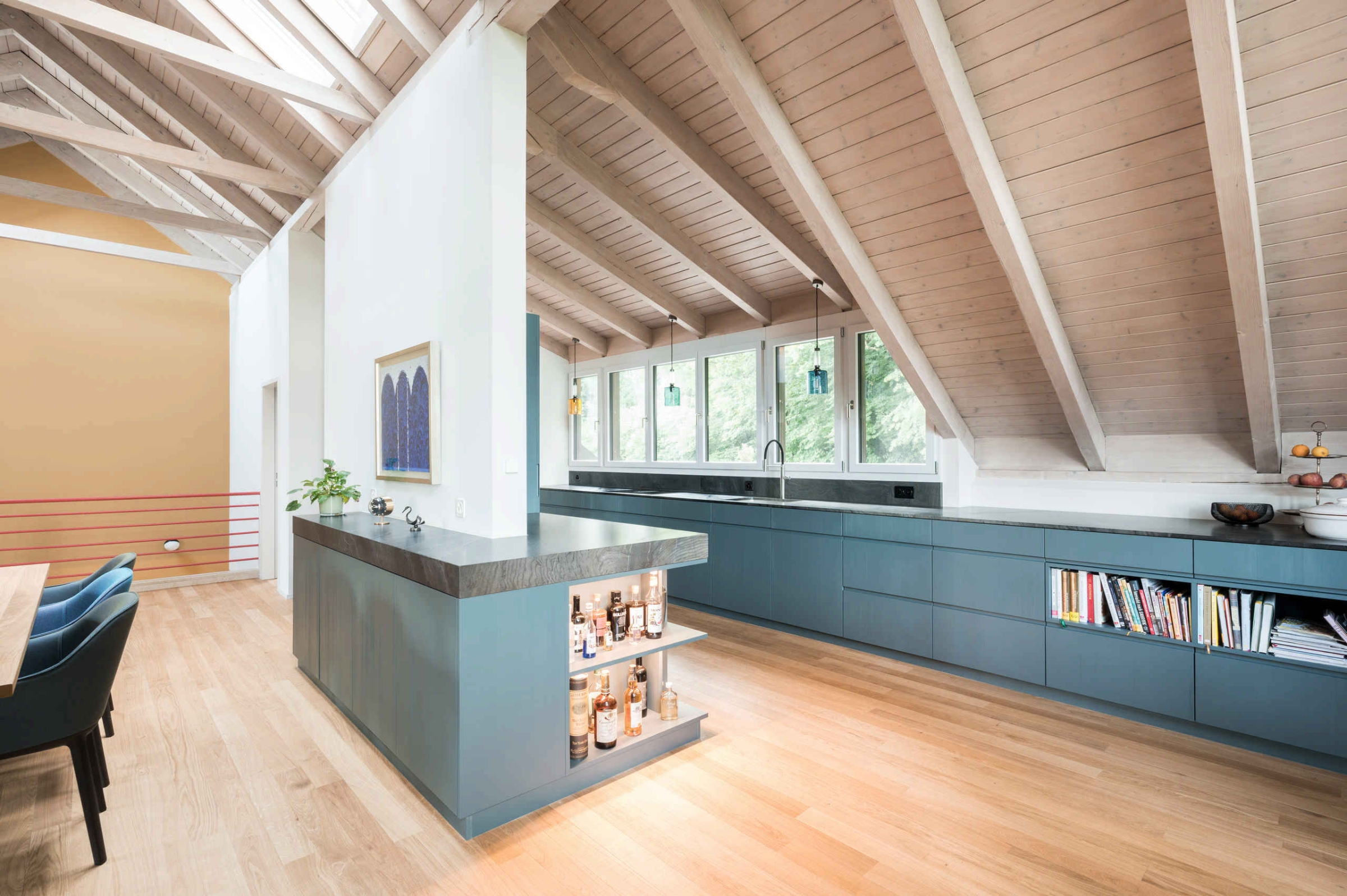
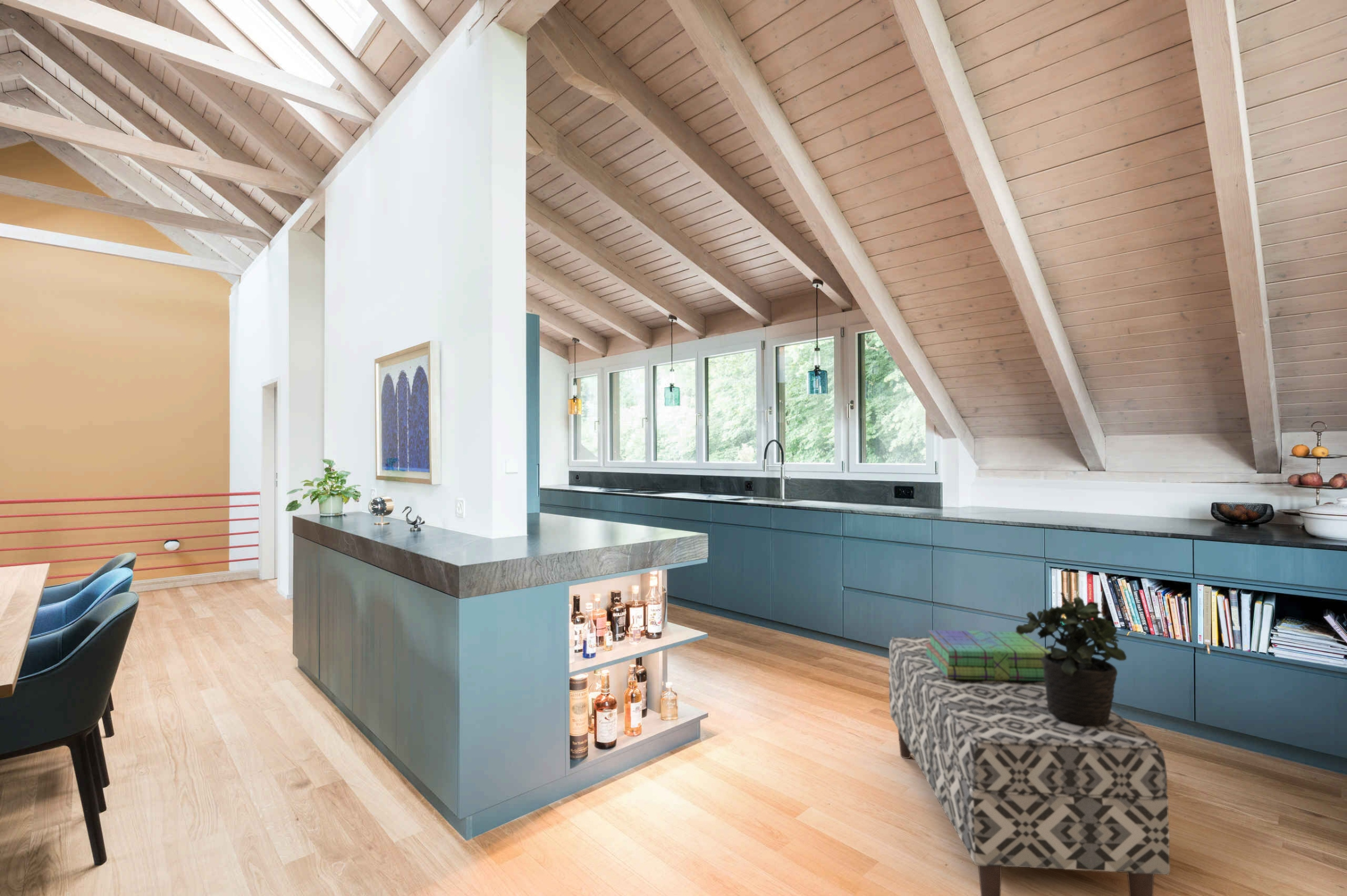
+ potted plant (1069, 654)
+ stack of books (987, 653)
+ bench (996, 750)
